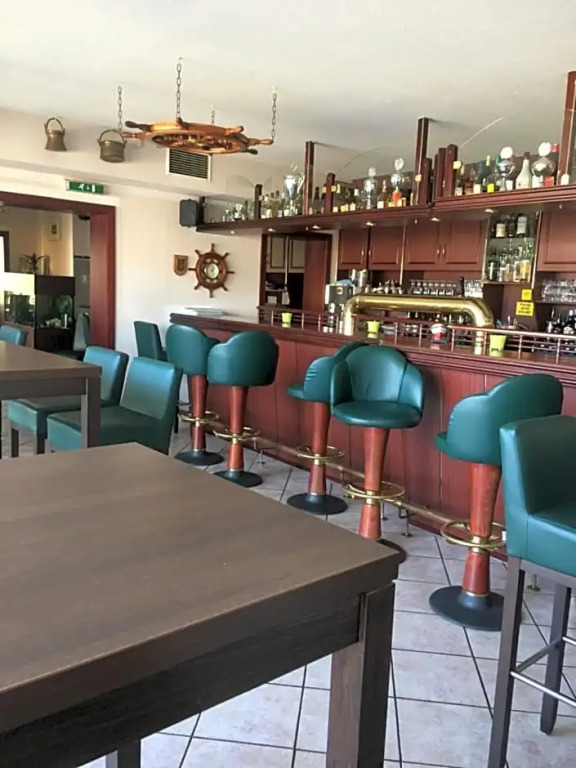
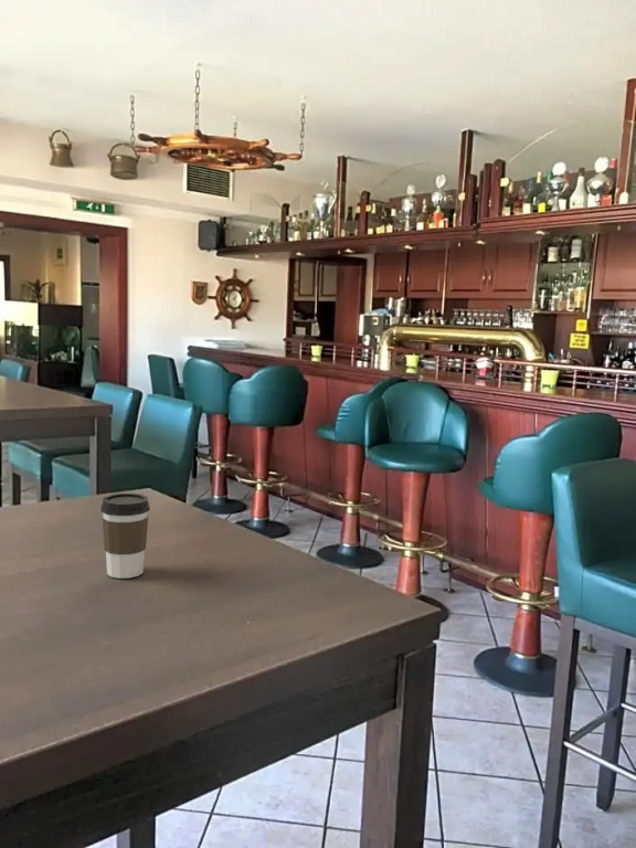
+ coffee cup (125, 536)
